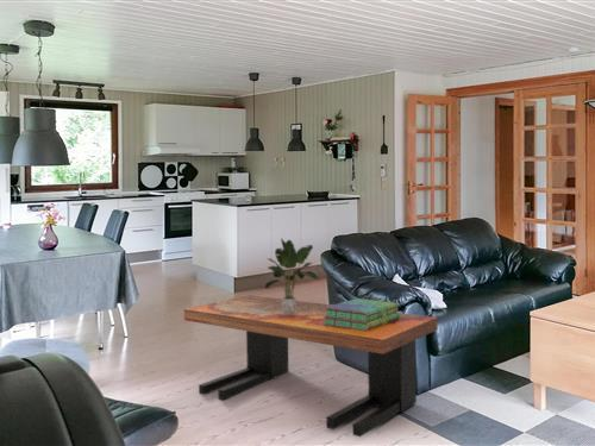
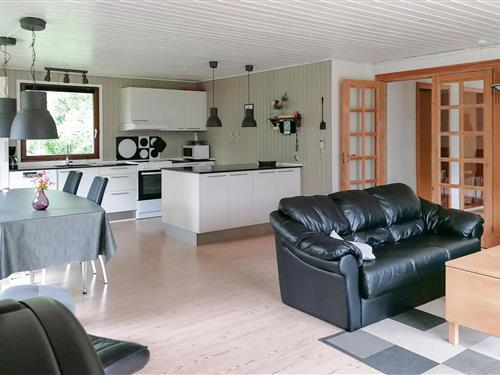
- coffee table (305, 340)
- stack of books (362, 313)
- potted plant (292, 275)
